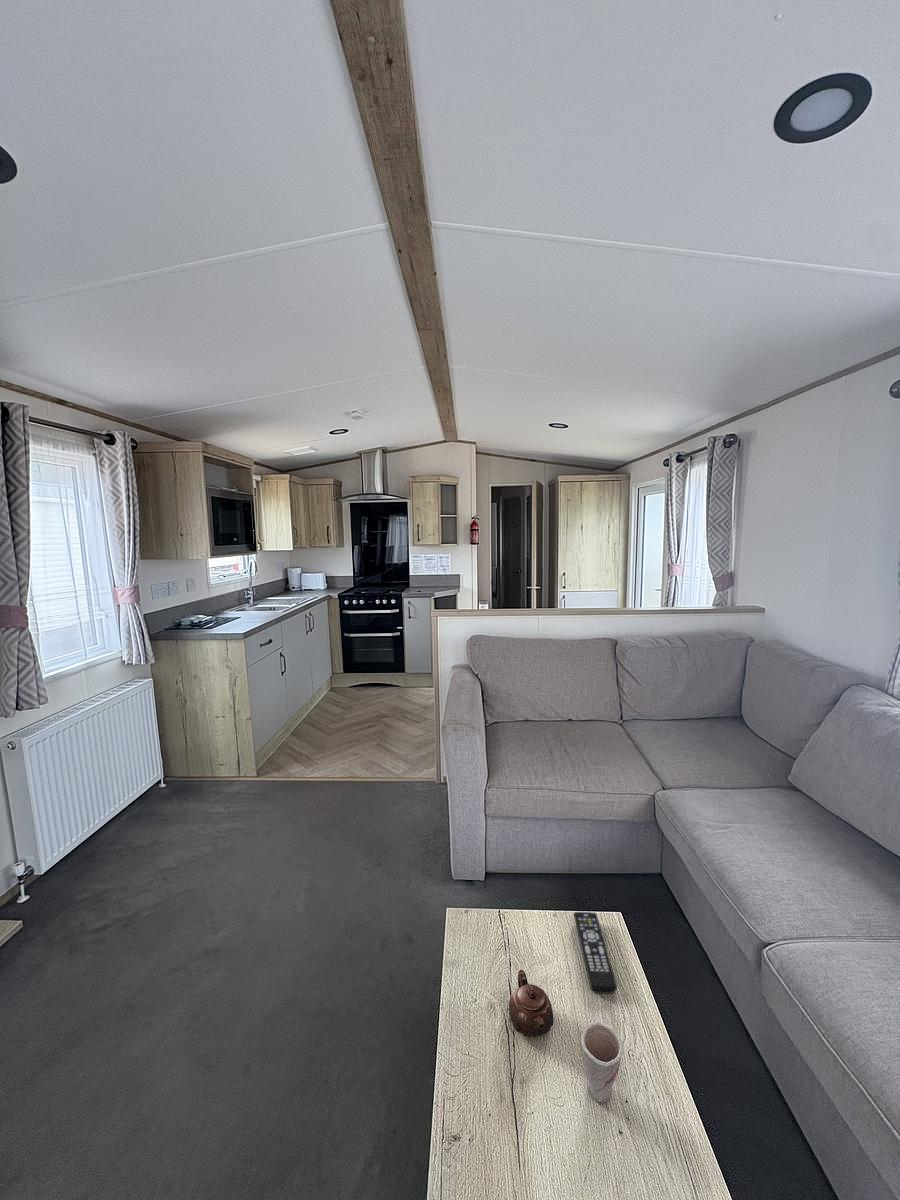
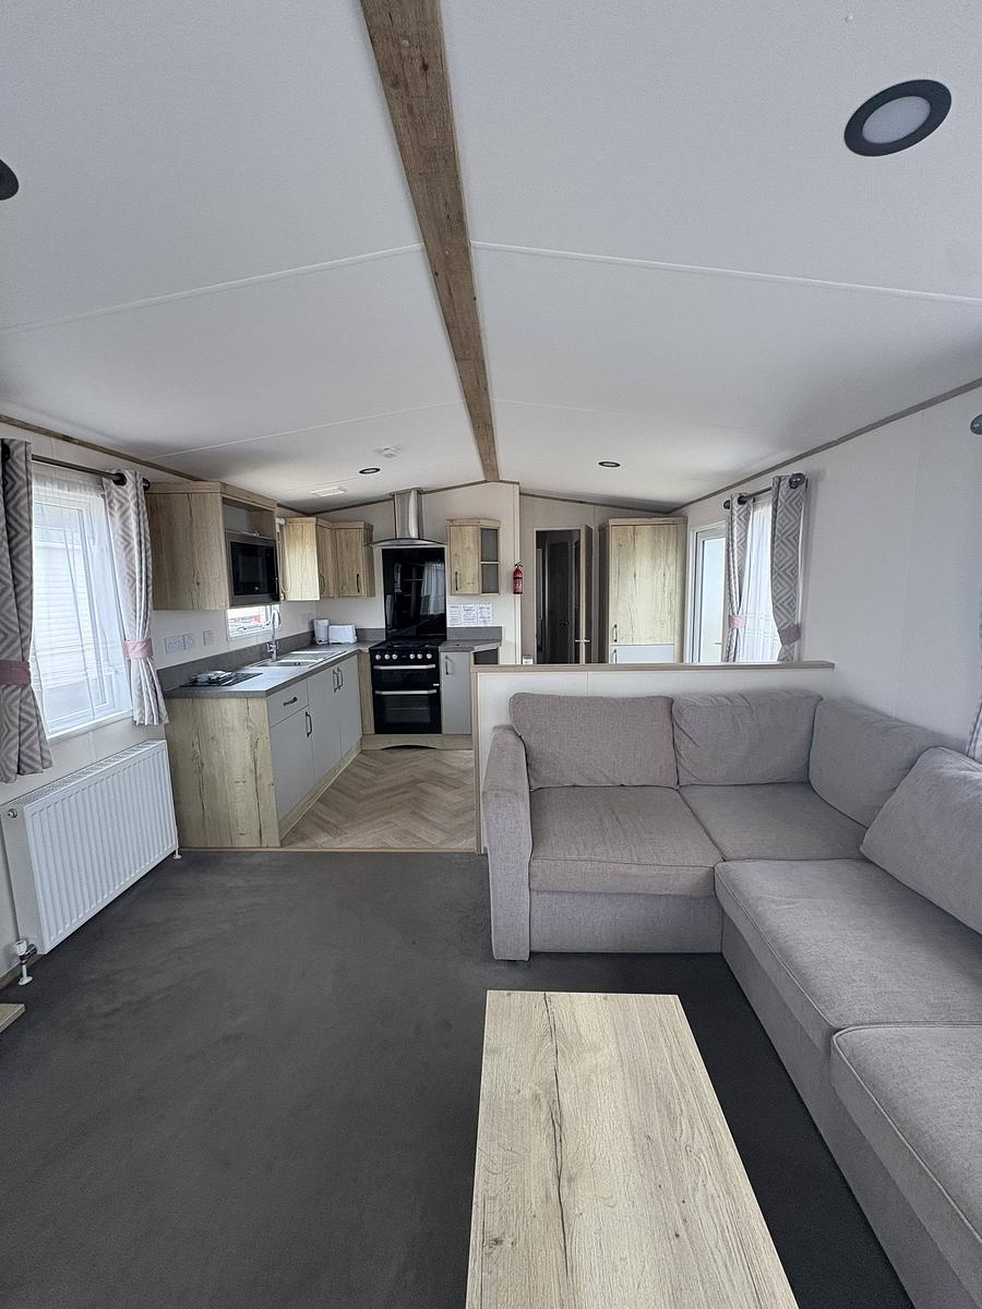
- teapot (530, 1001)
- cup (601, 1068)
- remote control (593, 949)
